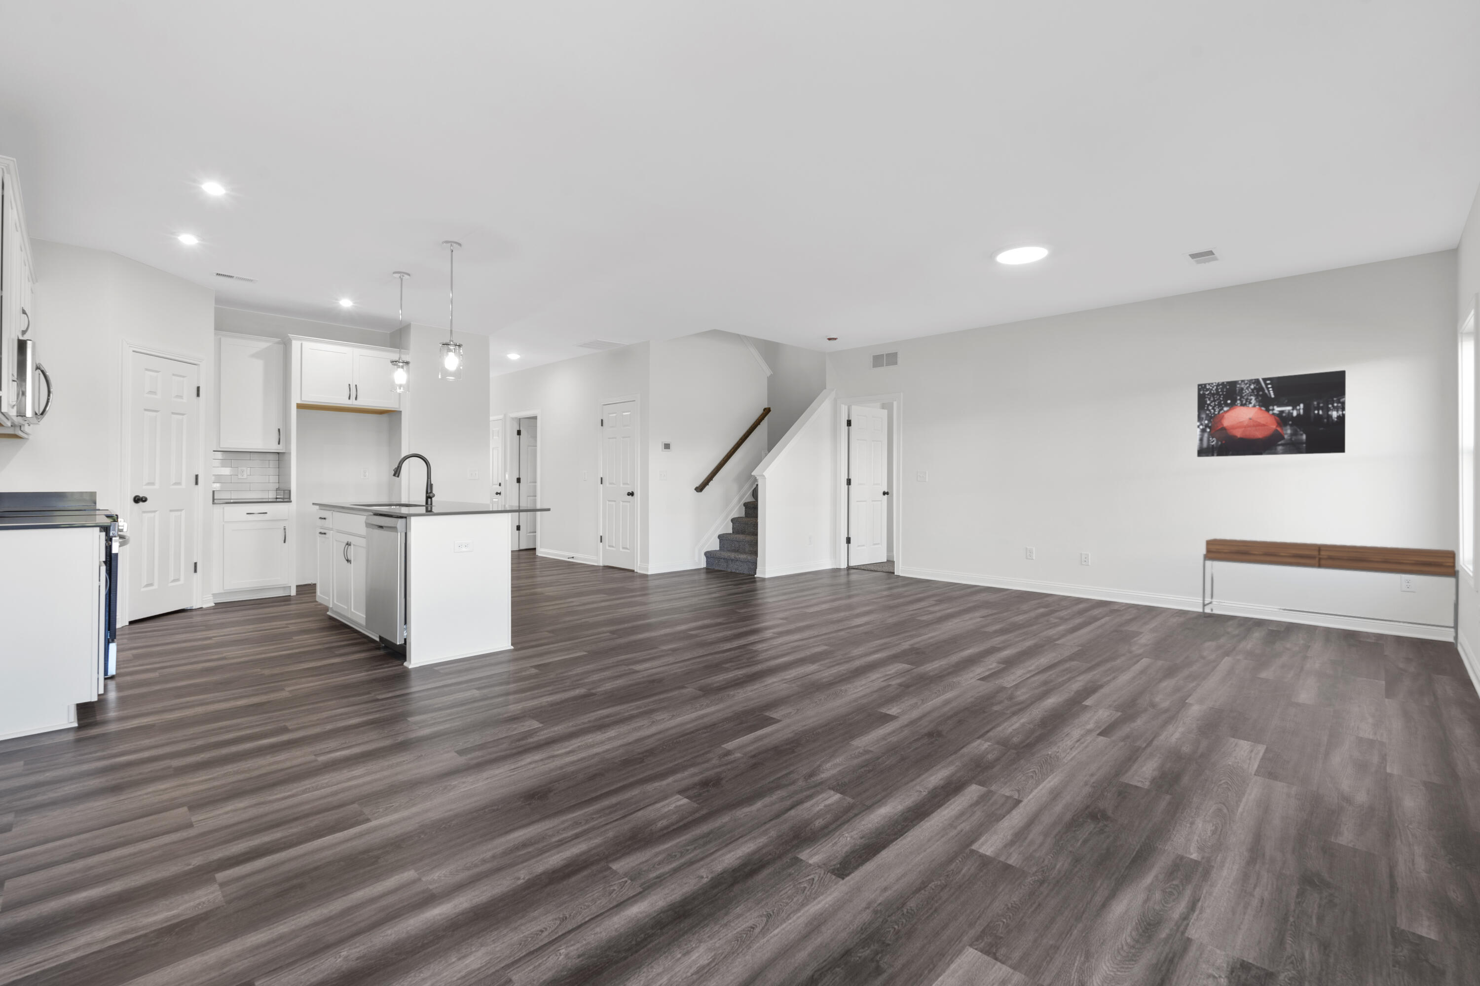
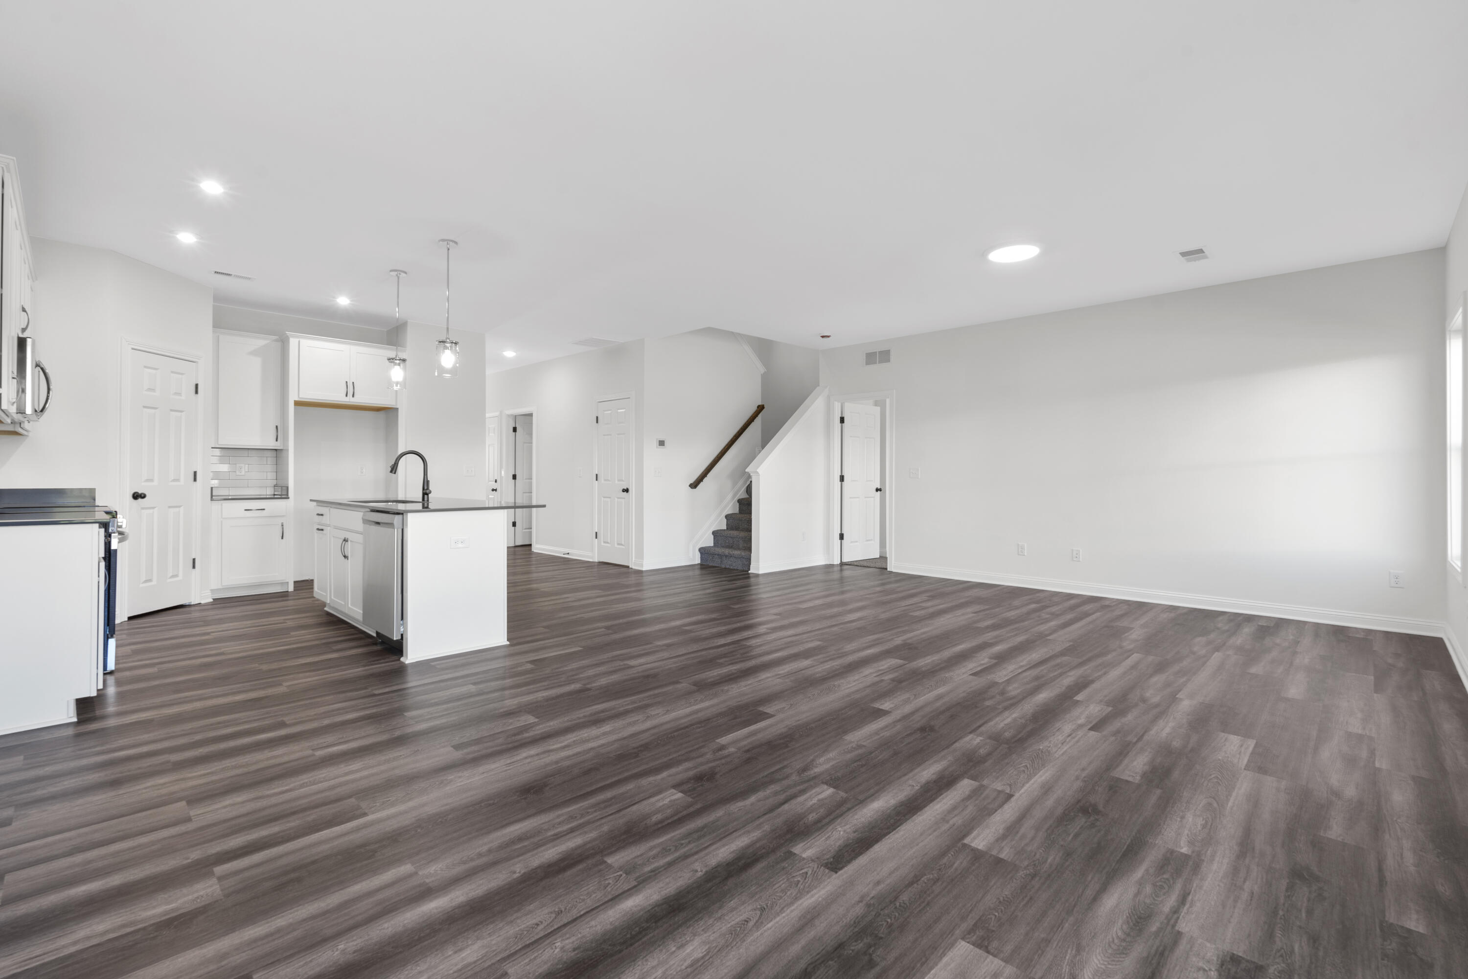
- console table (1319, 569)
- wall art (1266, 416)
